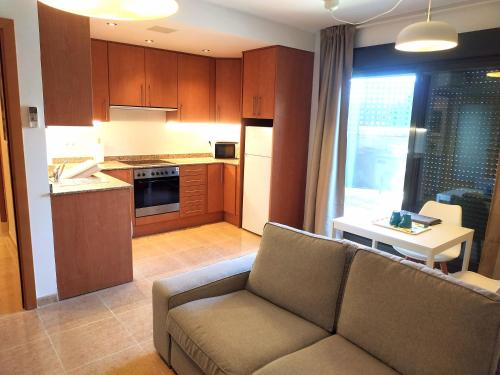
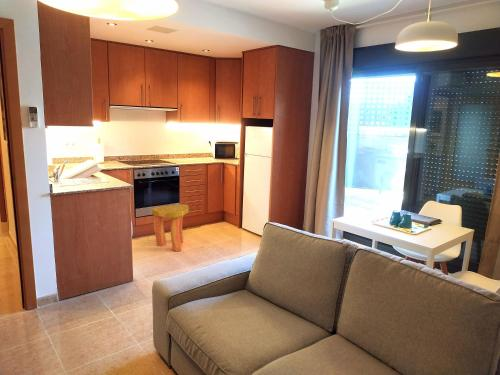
+ stool (172, 227)
